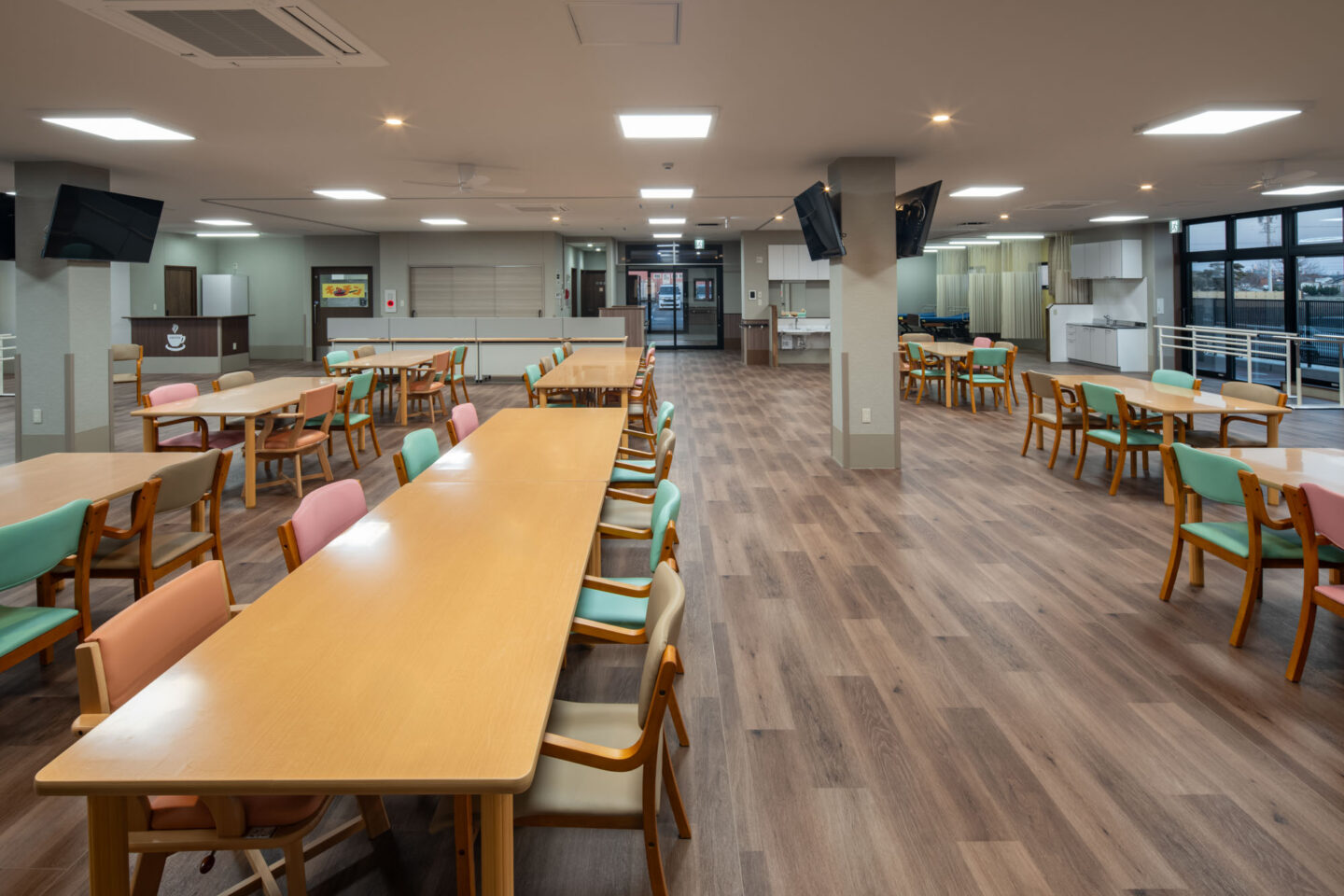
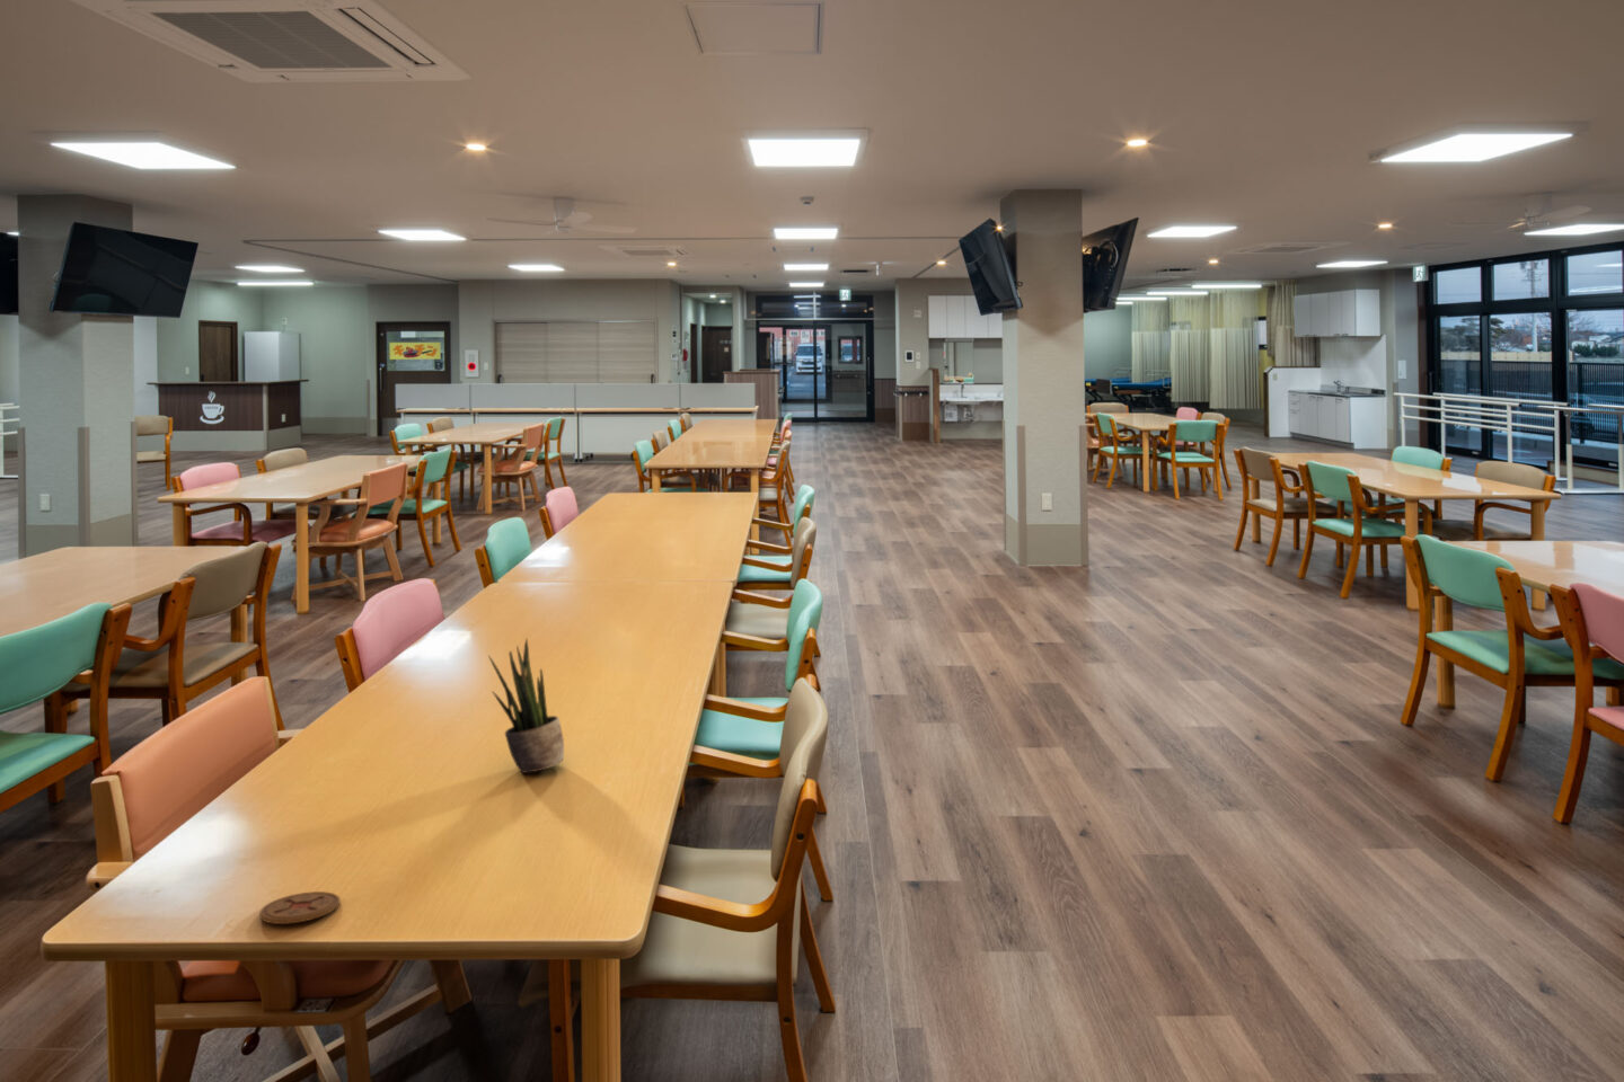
+ coaster (300, 907)
+ potted plant (527, 703)
